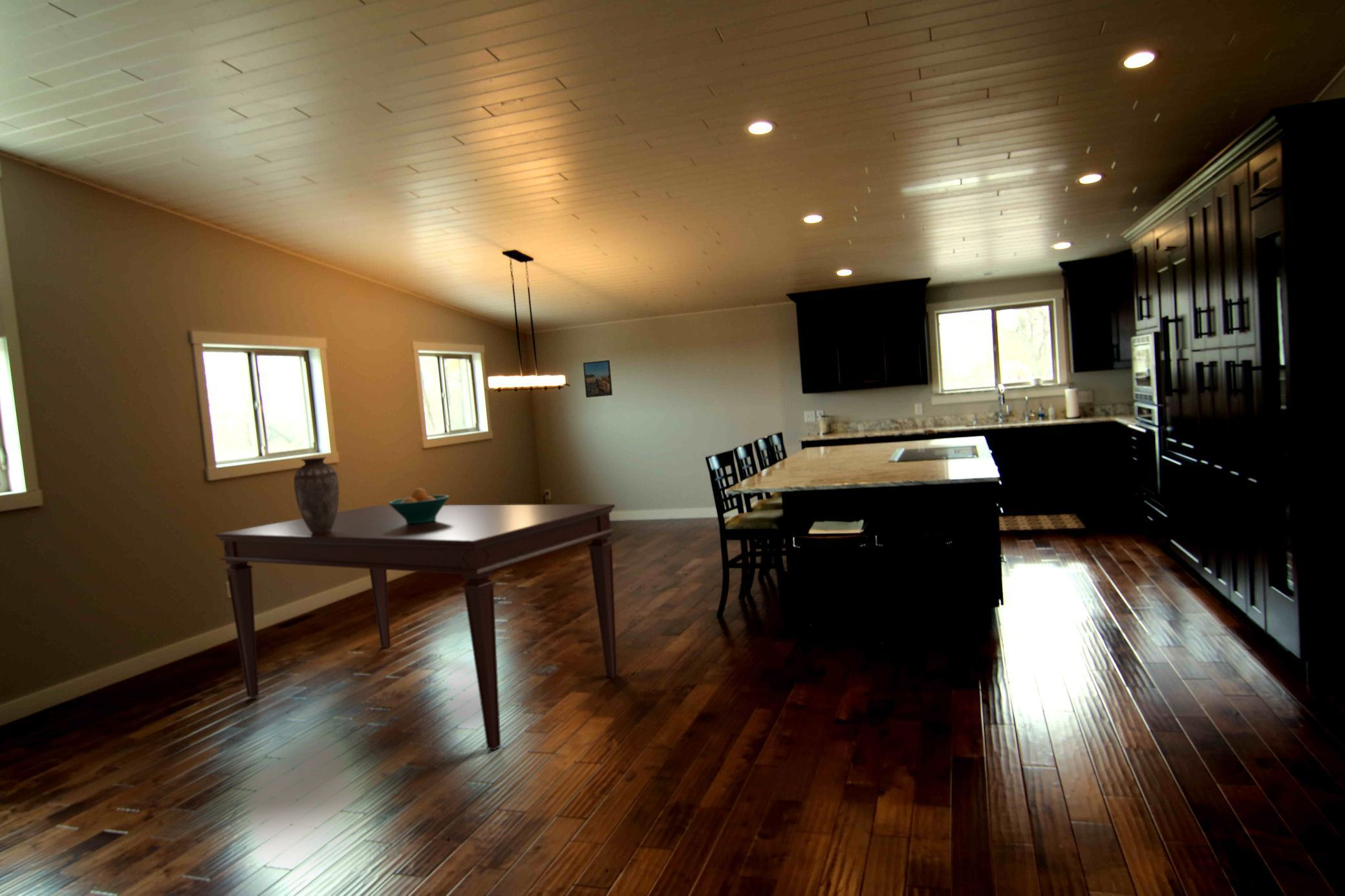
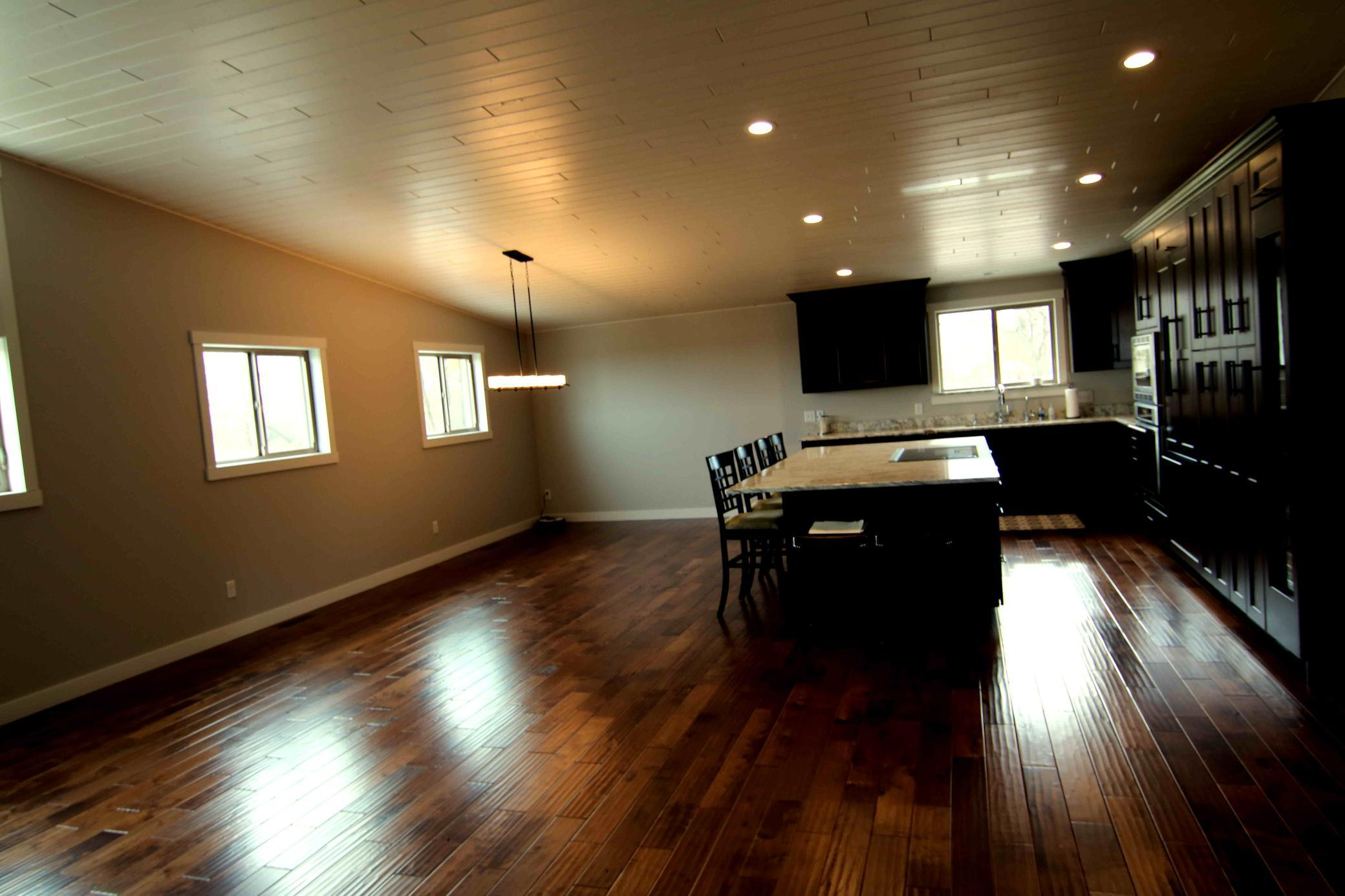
- vase (317, 495)
- dining table (420, 571)
- fruit bowl (419, 505)
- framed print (597, 379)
